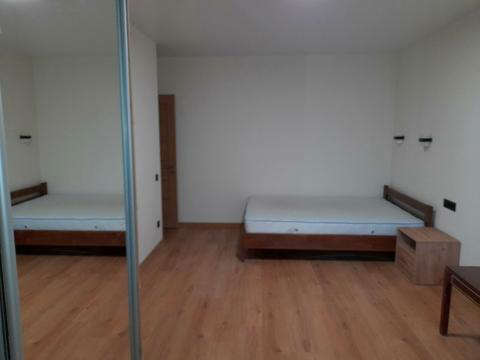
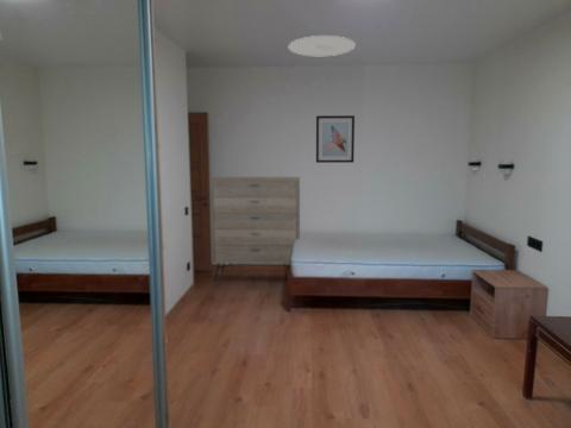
+ wall art (334, 139)
+ dresser (257, 227)
+ ceiling light (321, 43)
